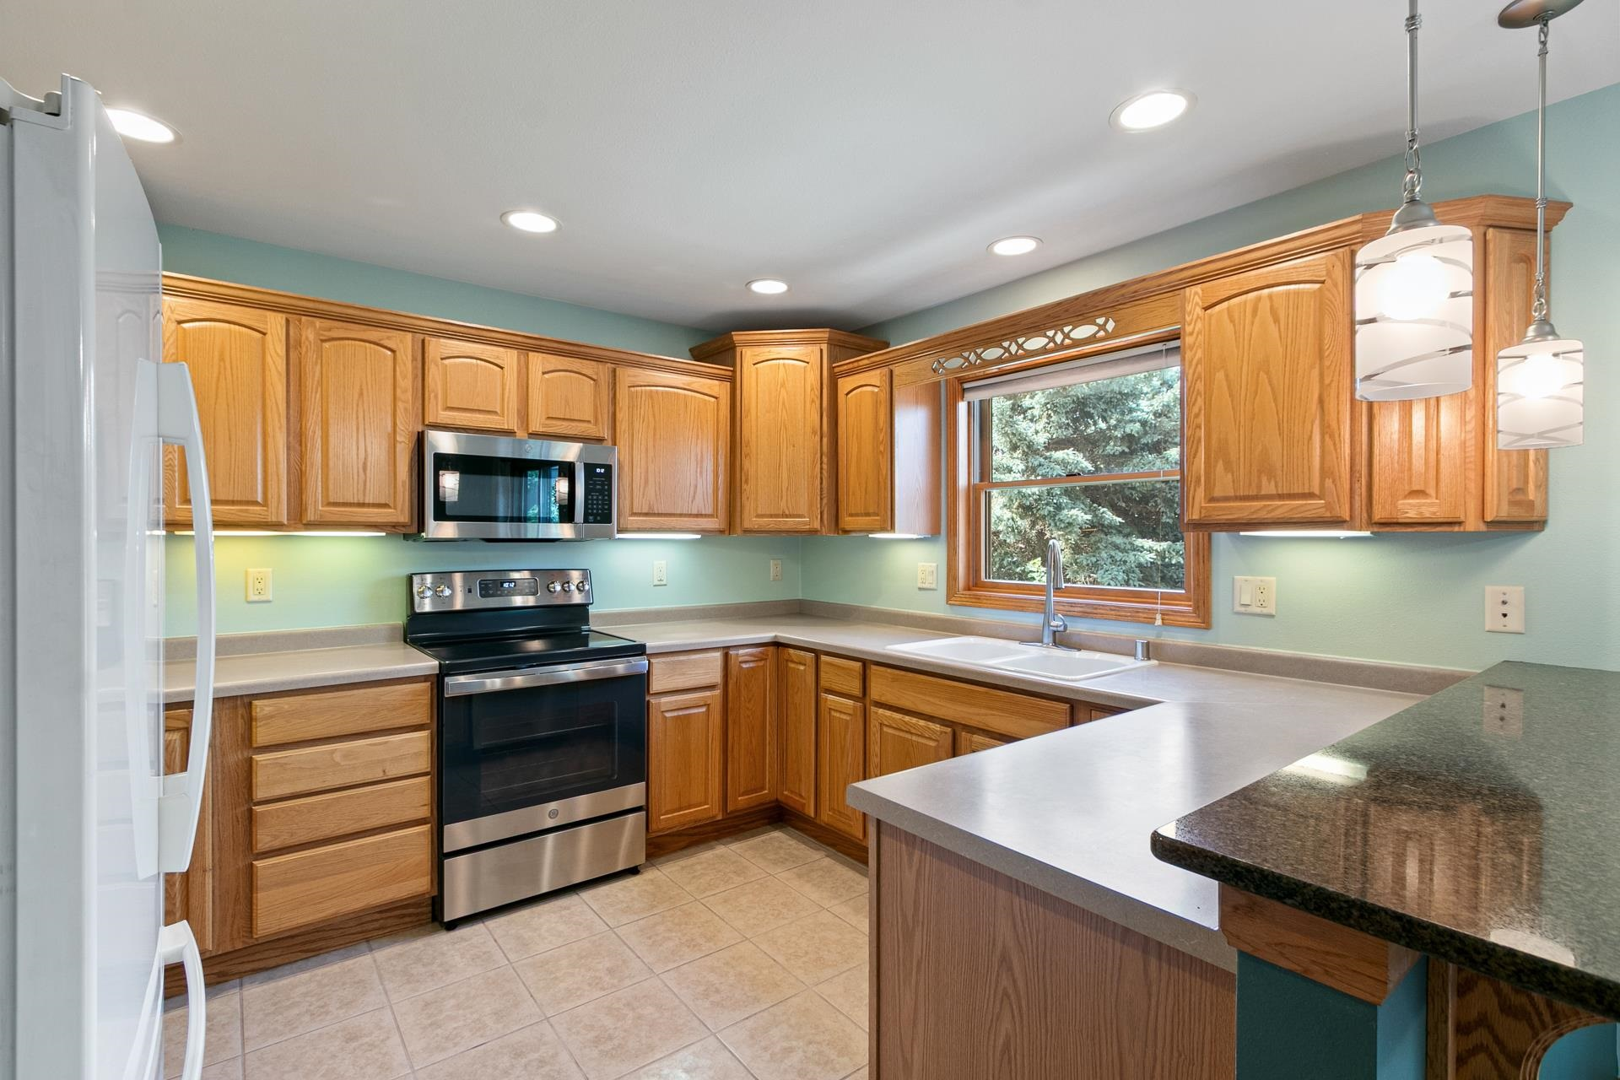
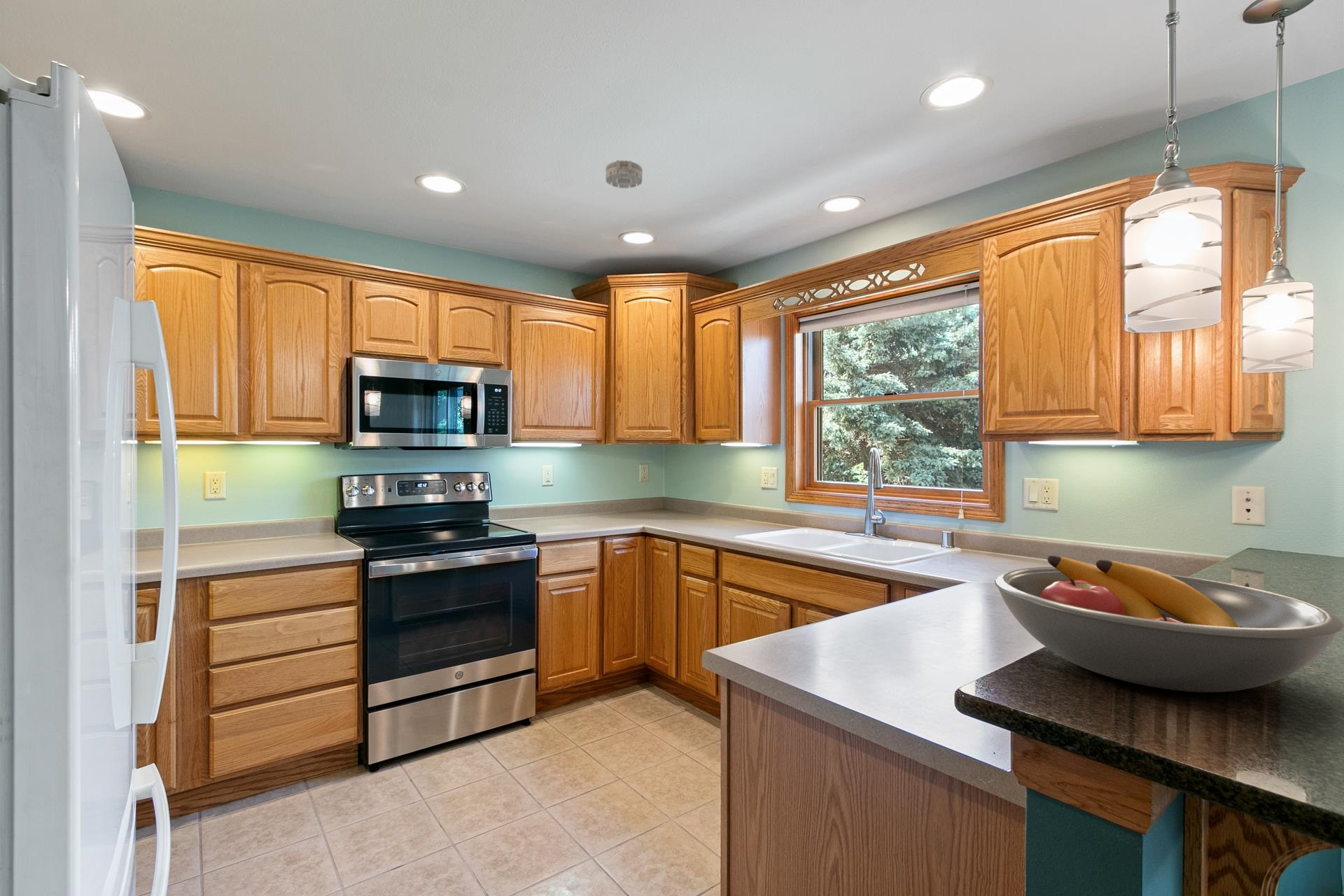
+ fruit bowl (1144, 621)
+ smoke detector (624, 174)
